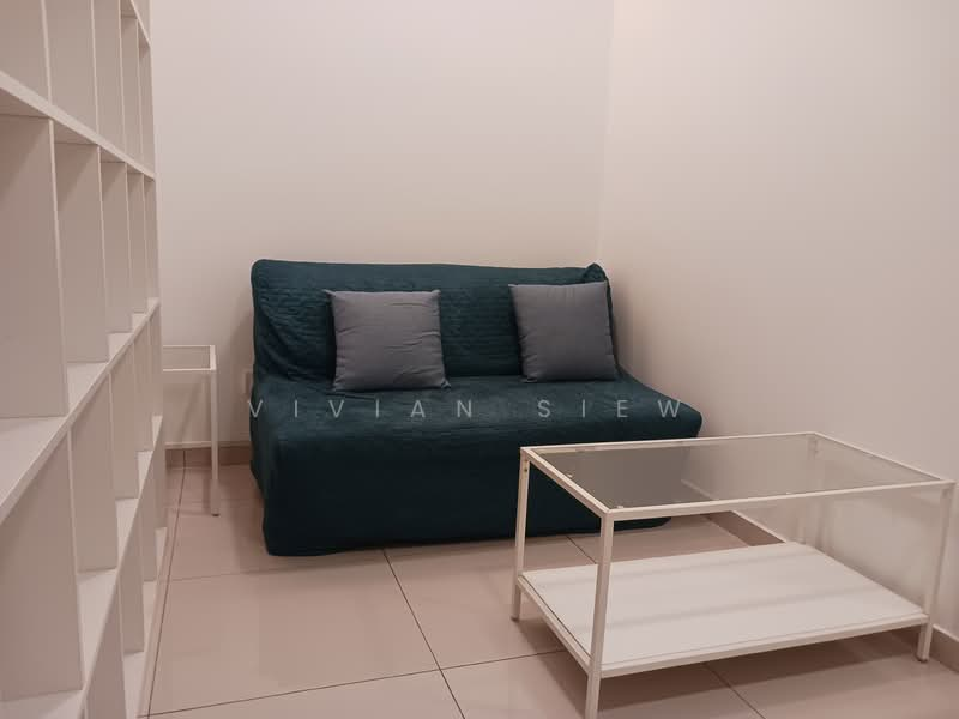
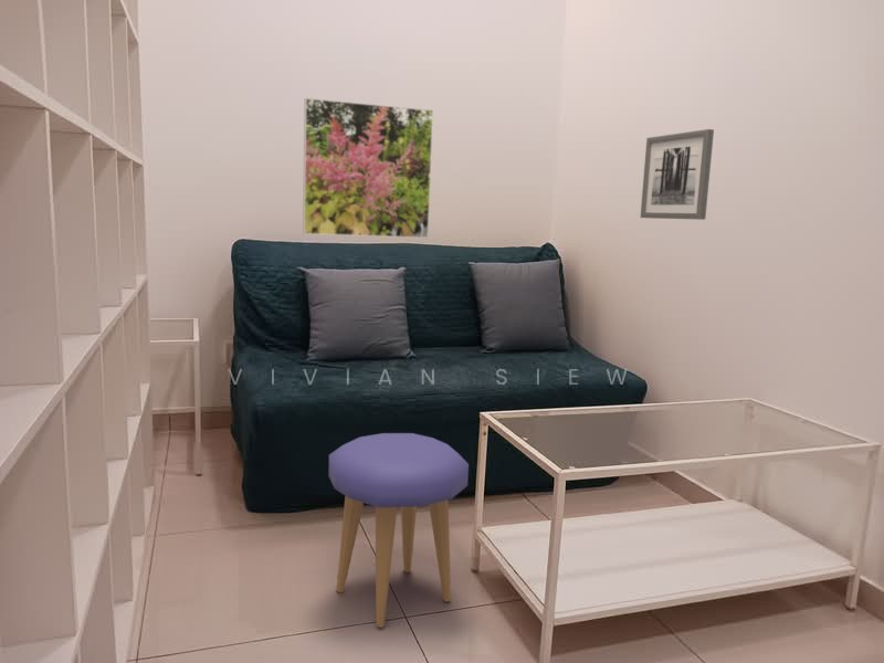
+ stool (394, 524)
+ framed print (368, 170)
+ wall art (674, 176)
